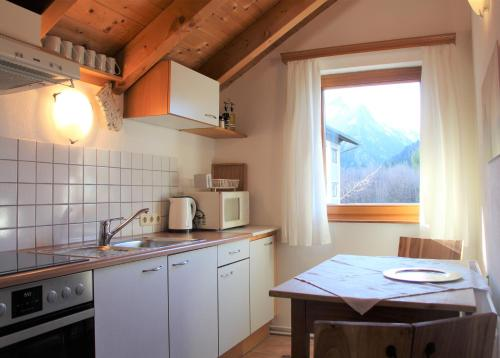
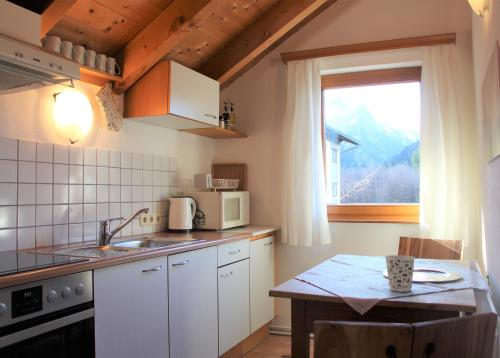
+ cup (400, 273)
